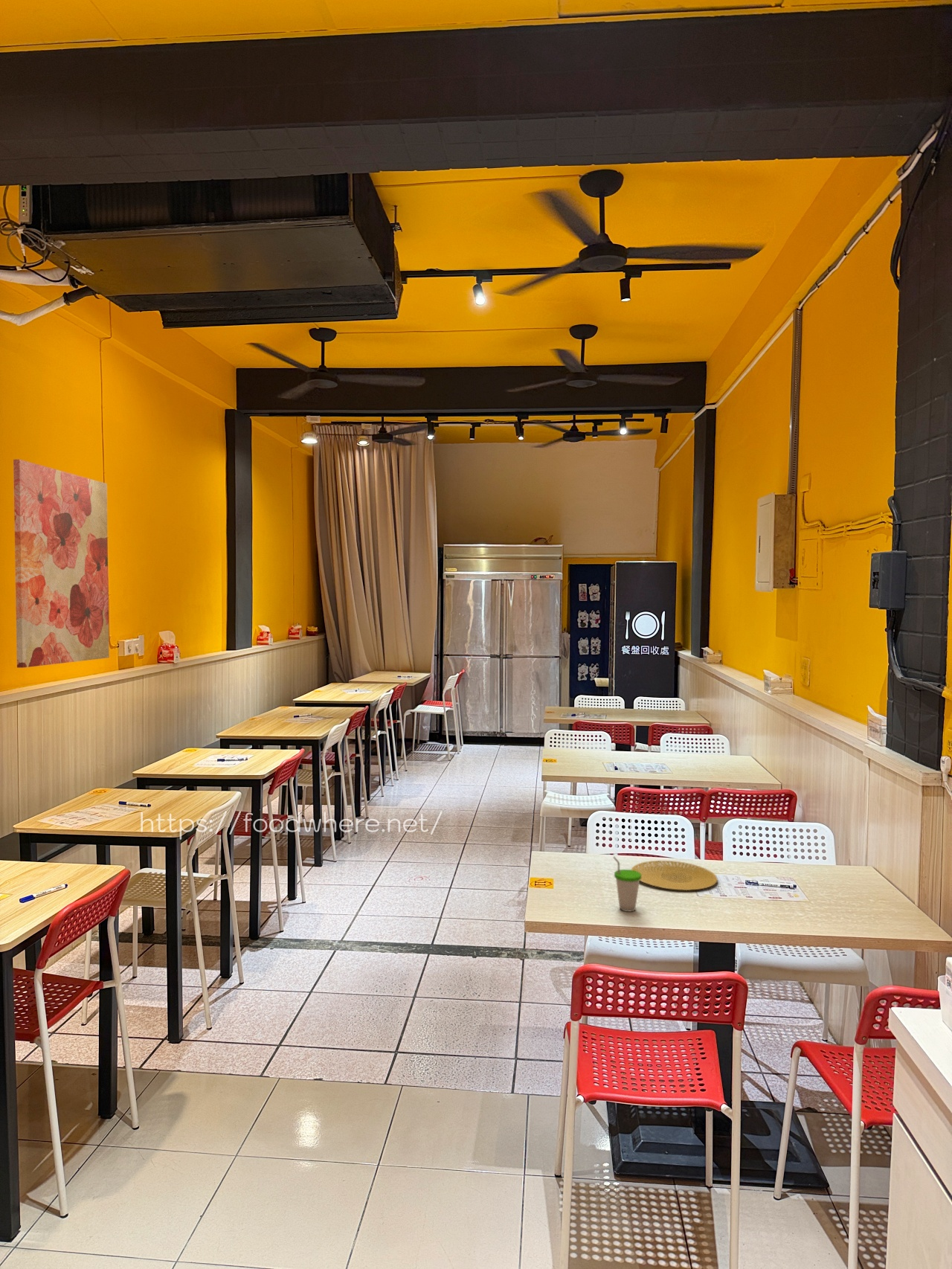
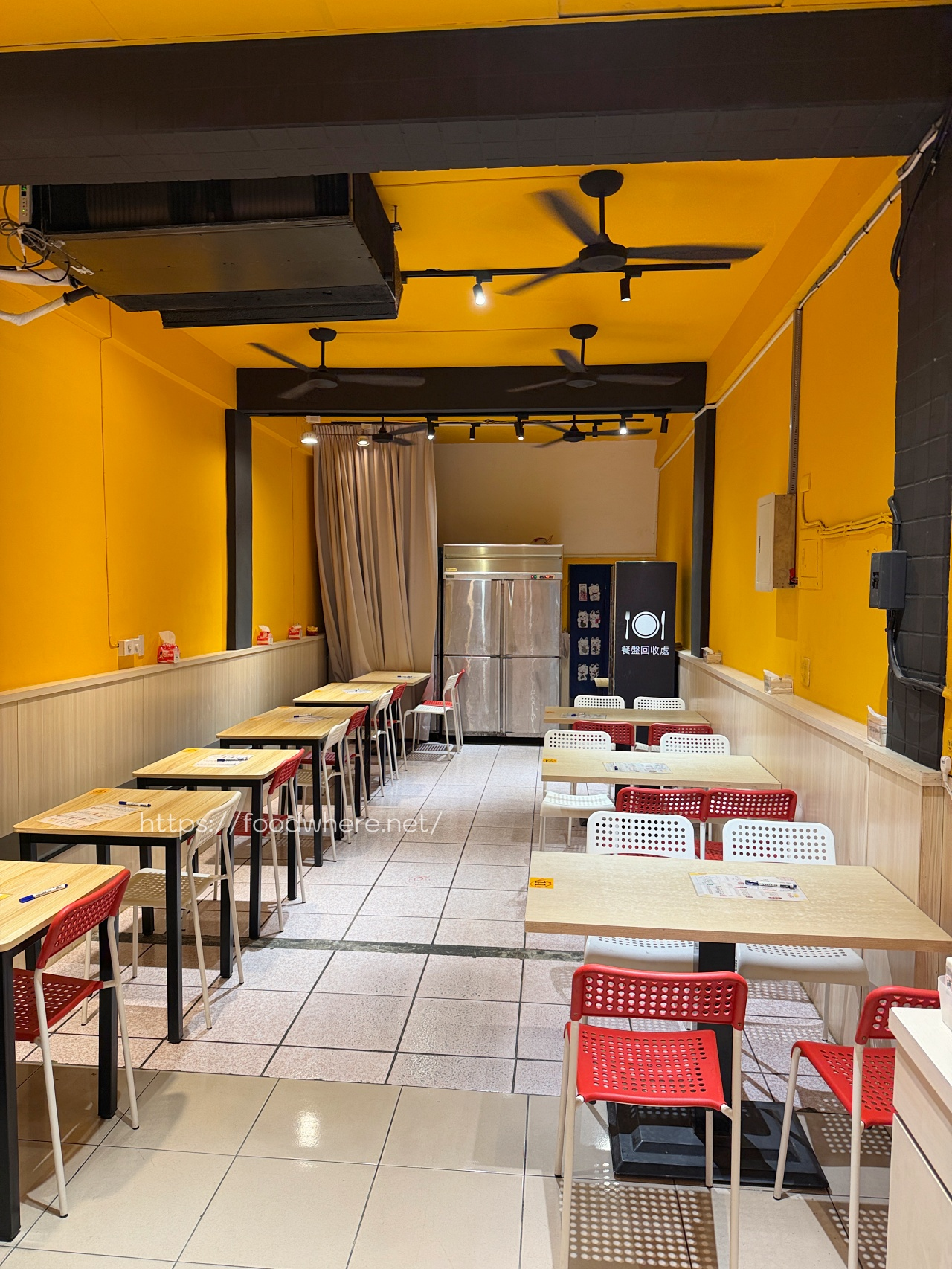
- wall art (65, 568)
- cup (627, 883)
- plate (673, 876)
